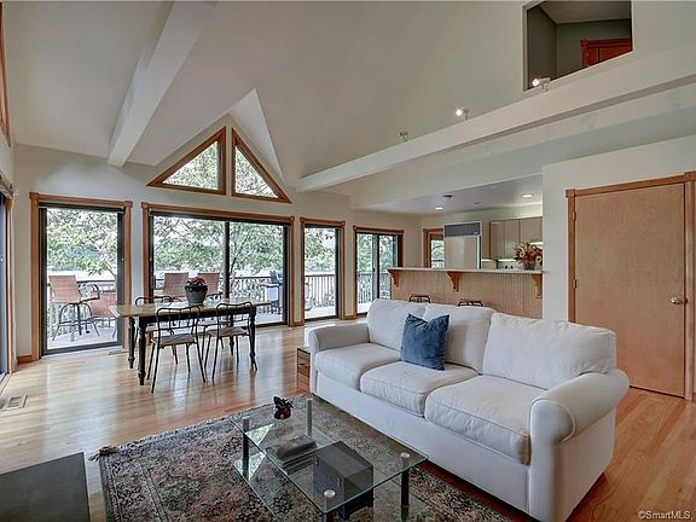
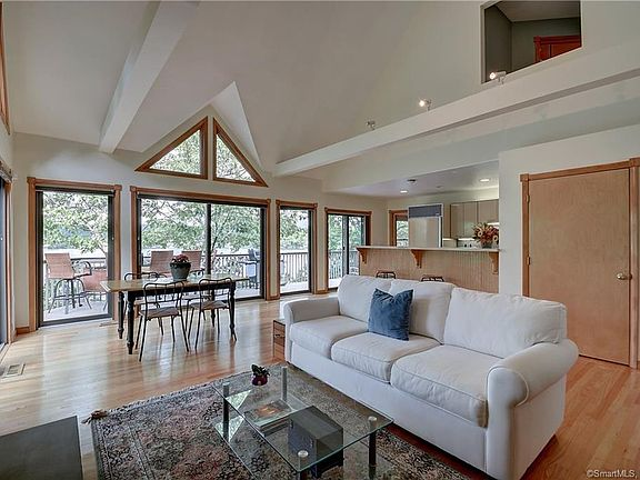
- remote control (296, 446)
